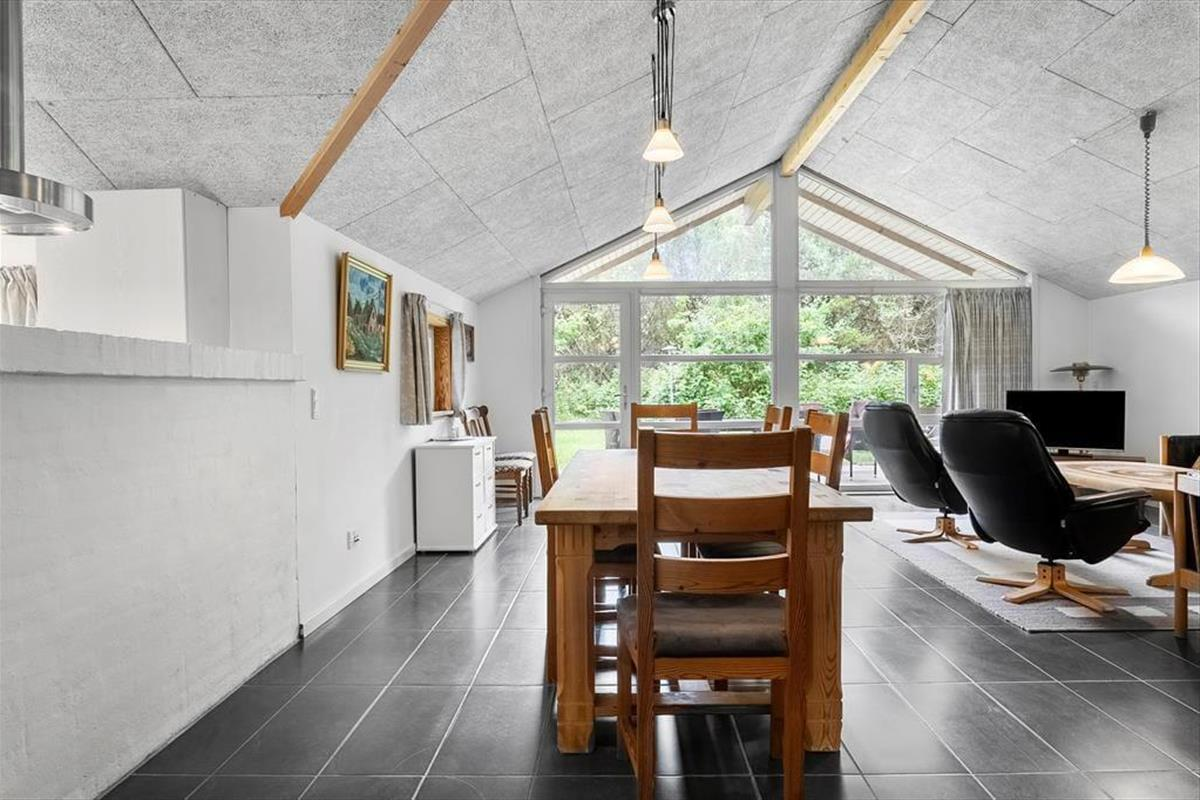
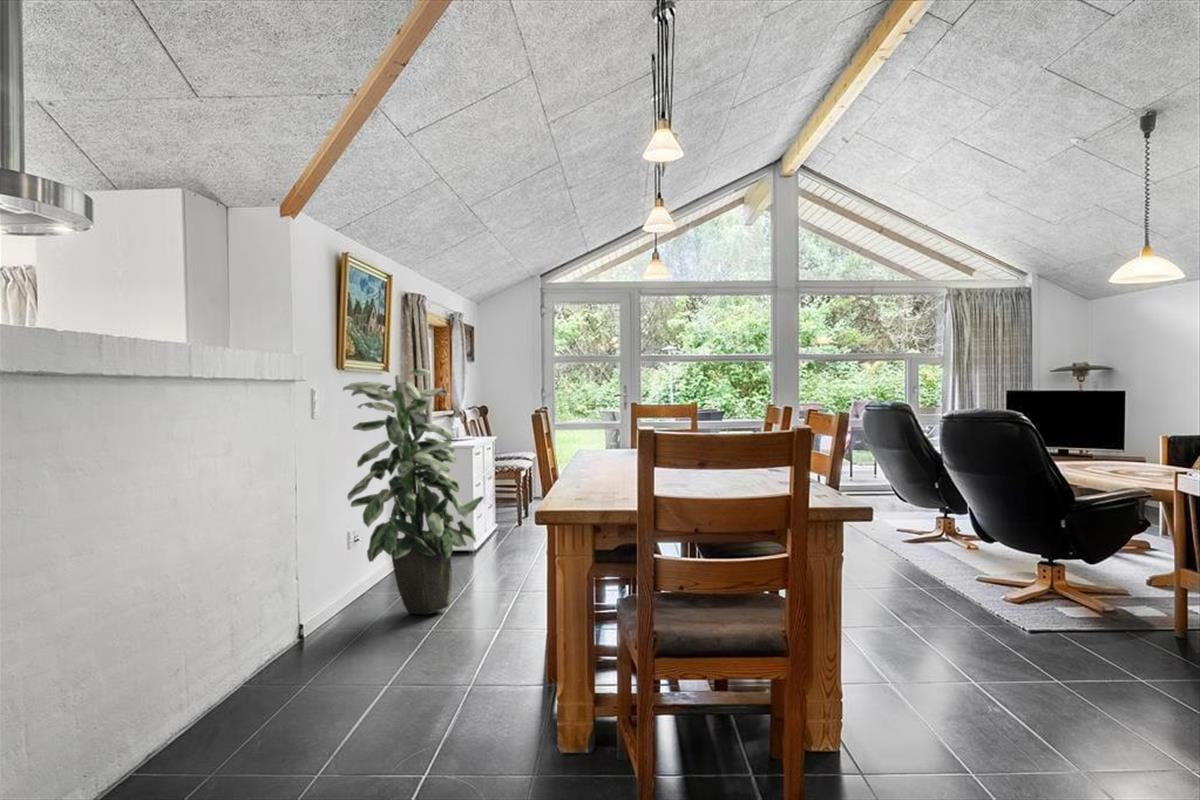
+ indoor plant (412, 491)
